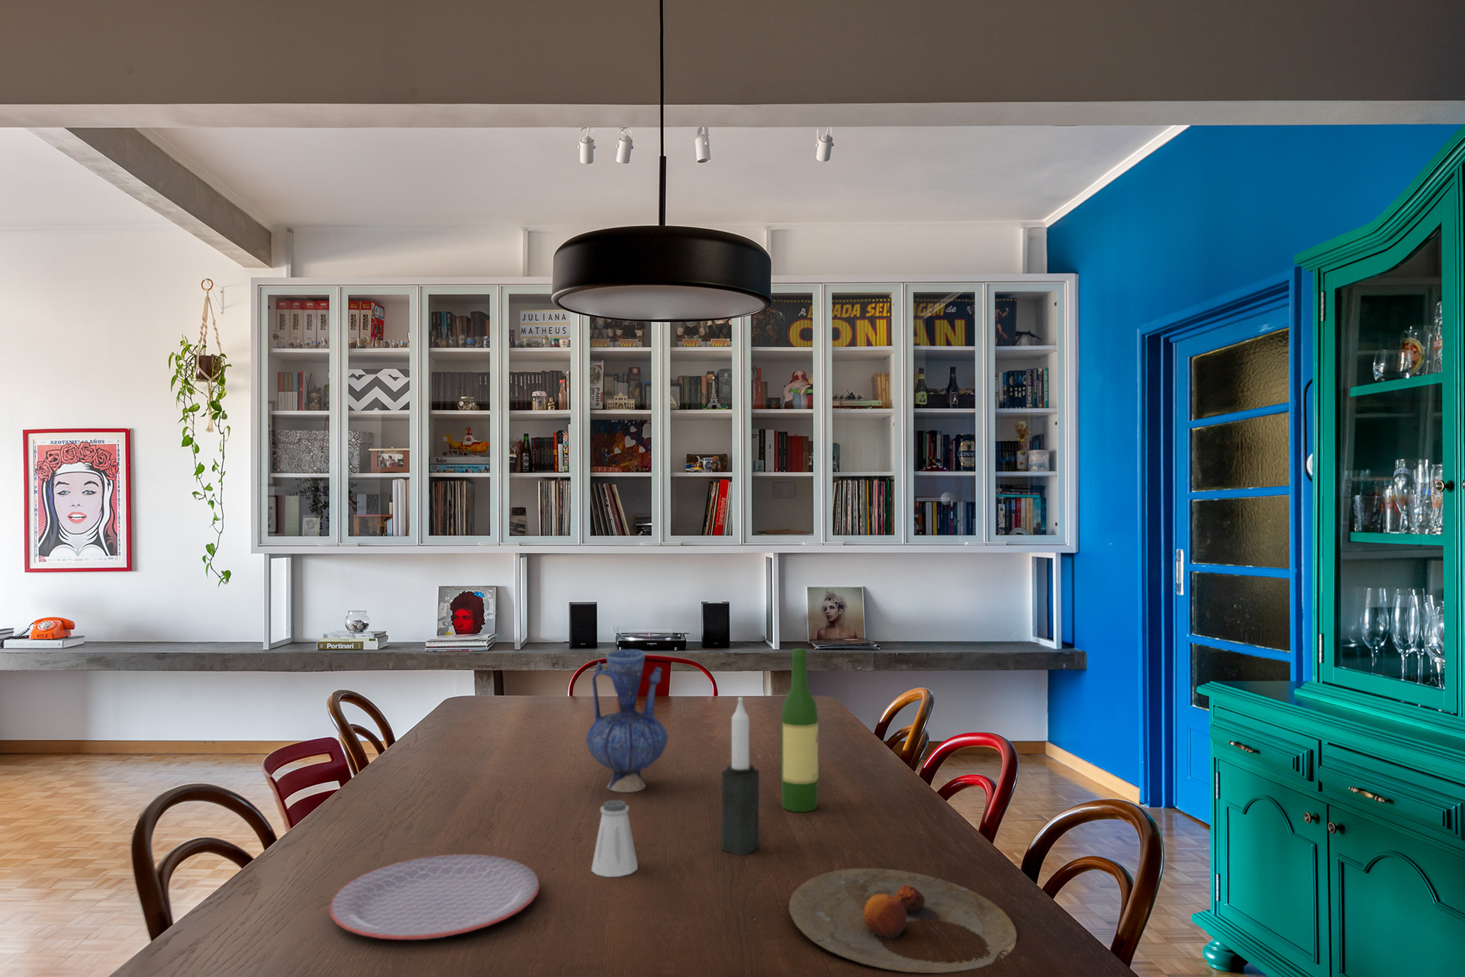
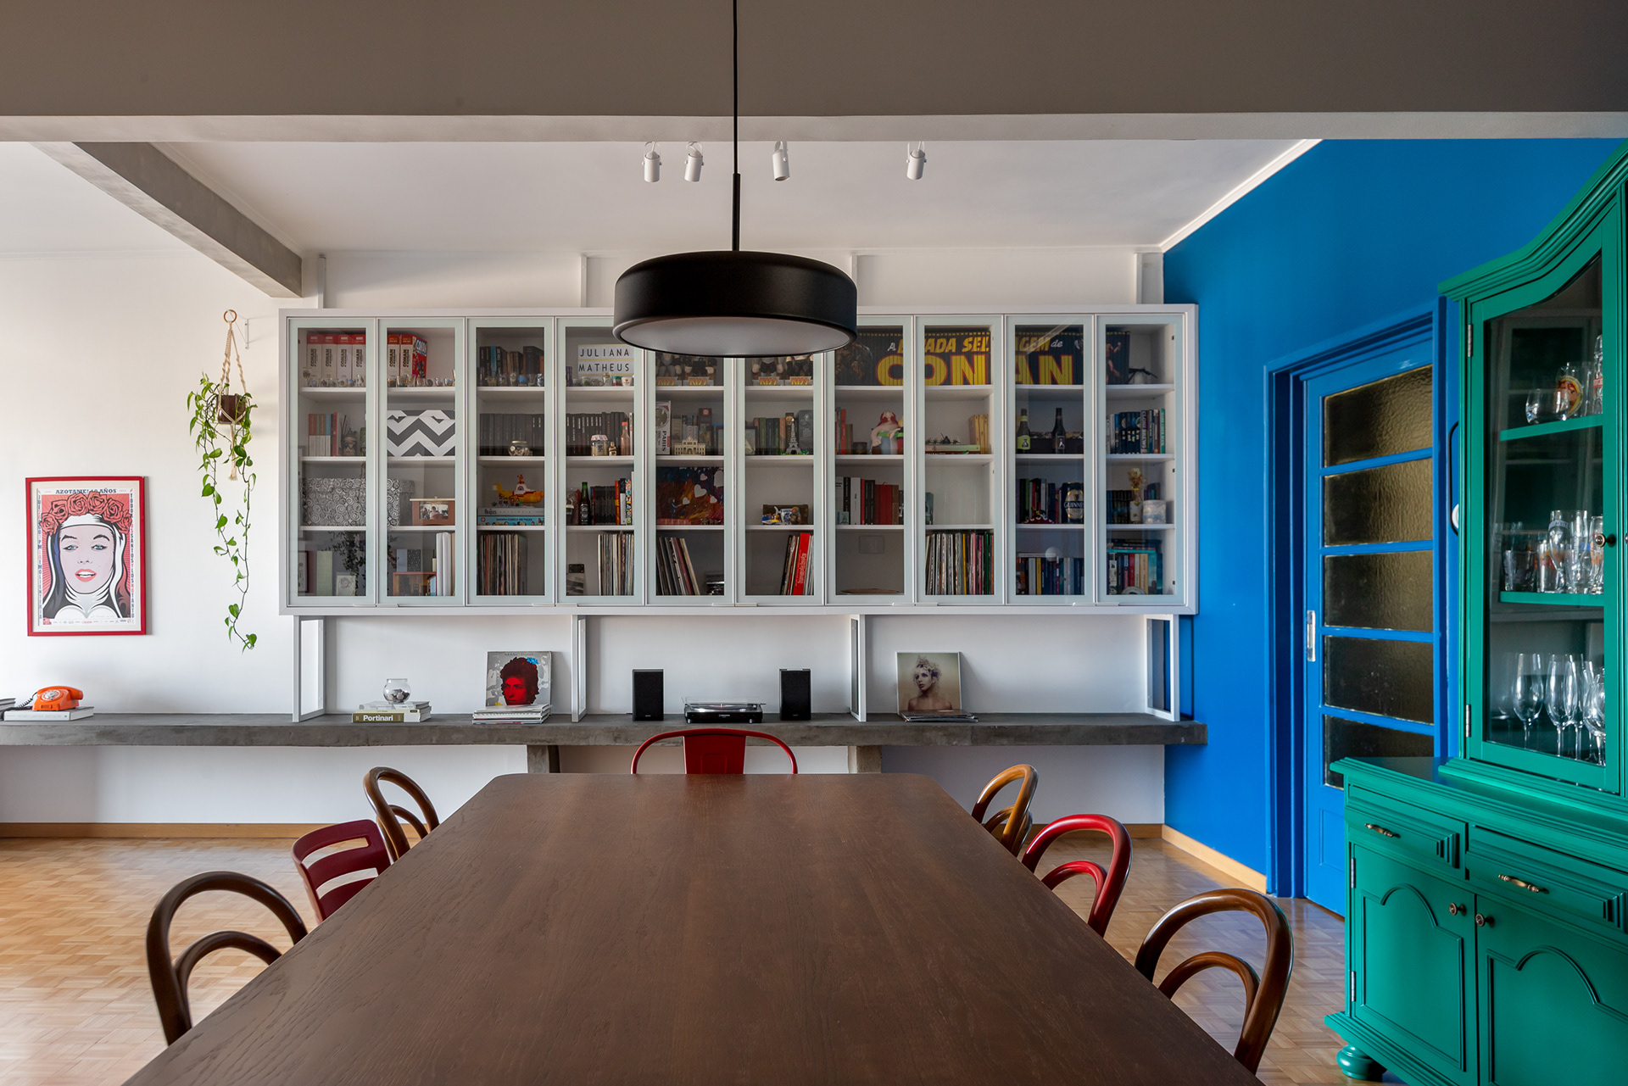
- plate (900, 906)
- plate (437, 898)
- candle (740, 772)
- vase (627, 720)
- saltshaker (614, 835)
- wine bottle (800, 727)
